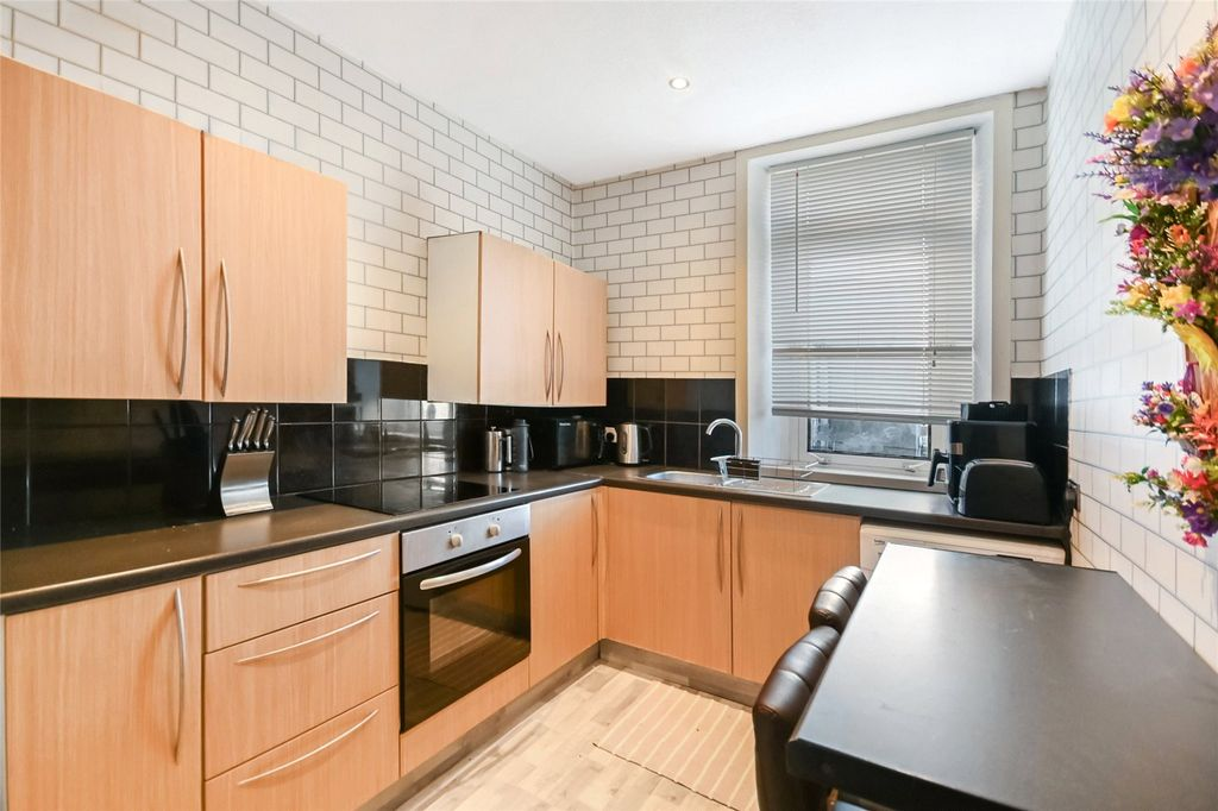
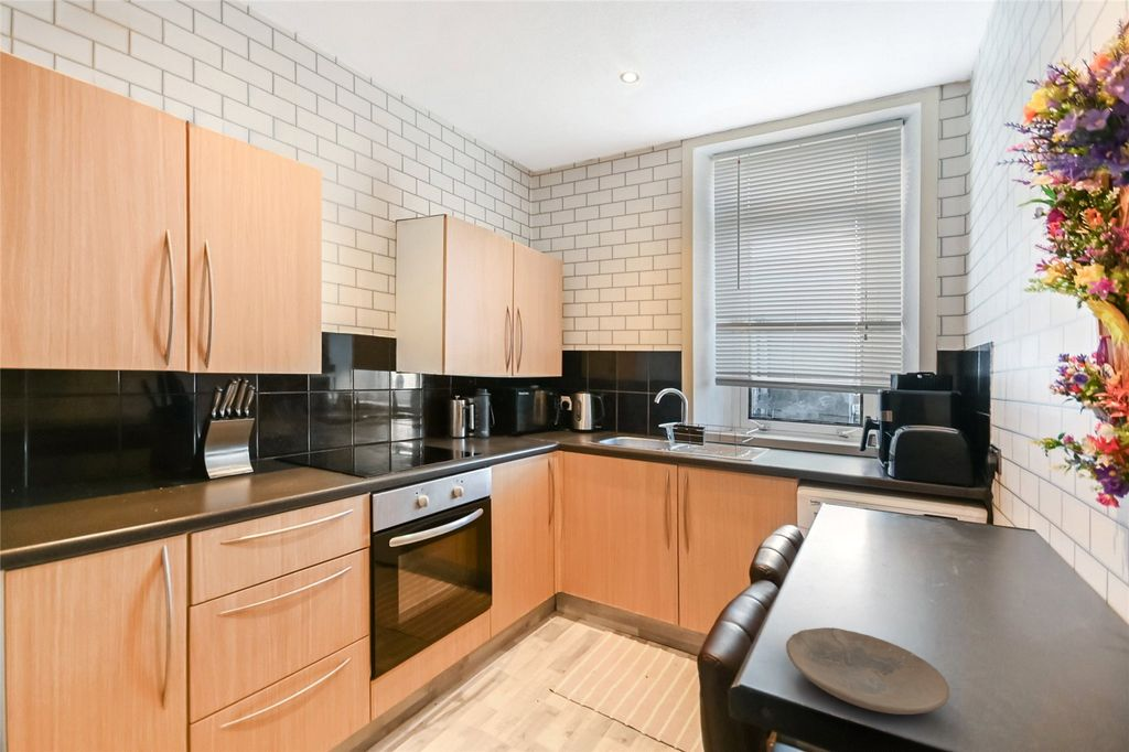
+ plate (861, 674)
